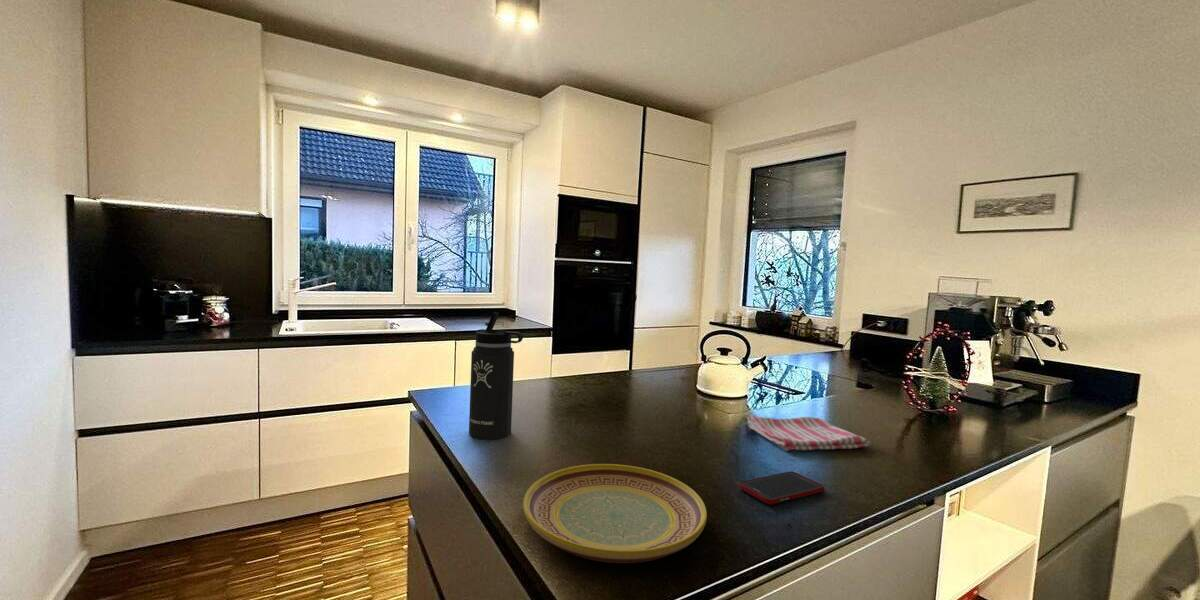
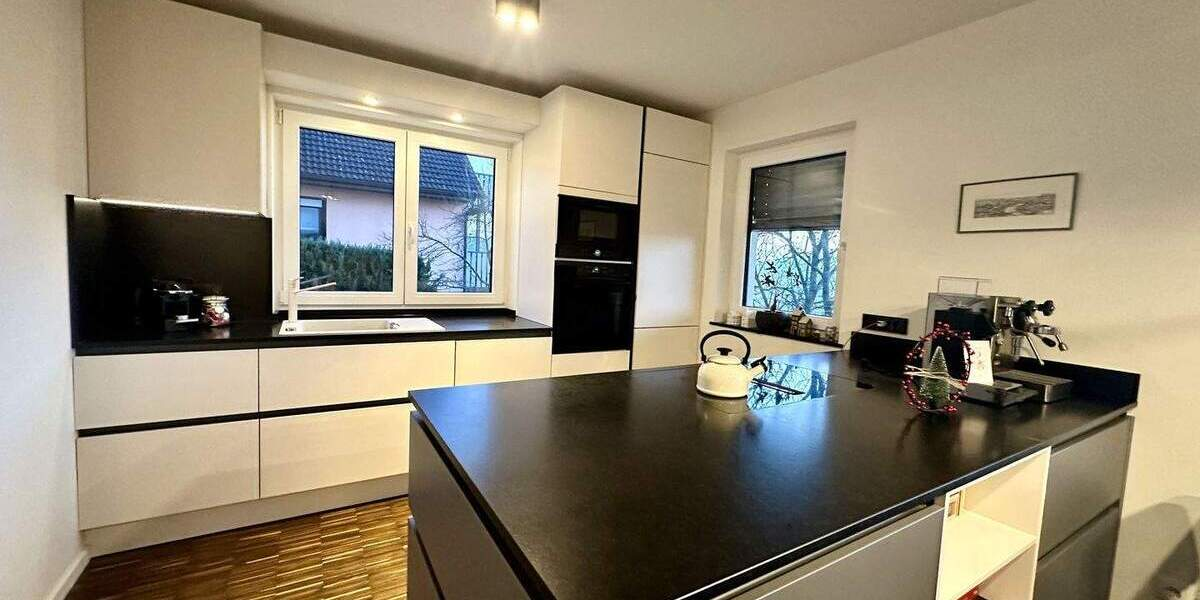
- cell phone (781, 487)
- dish towel (805, 430)
- plate (614, 511)
- thermos bottle (496, 373)
